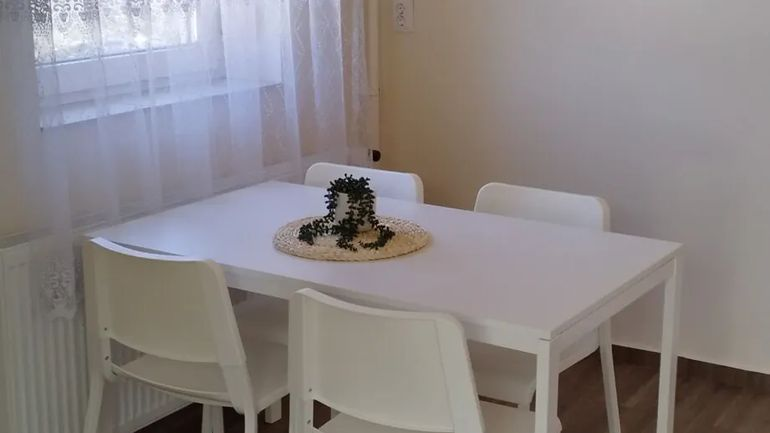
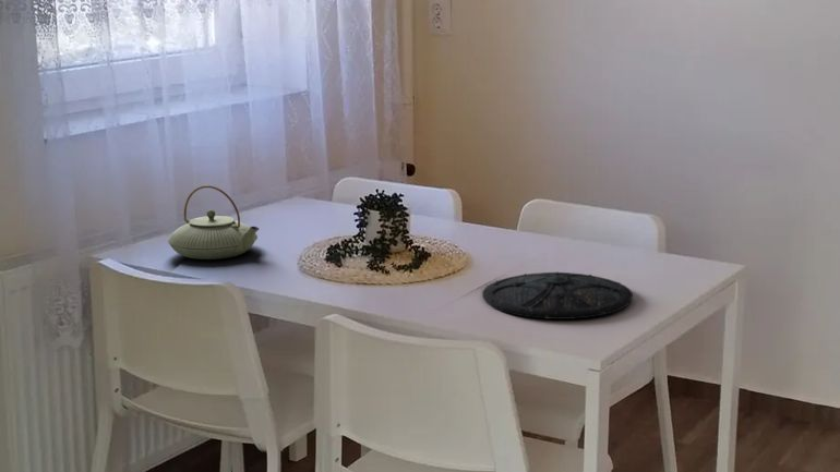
+ teapot (216, 220)
+ plate (556, 286)
